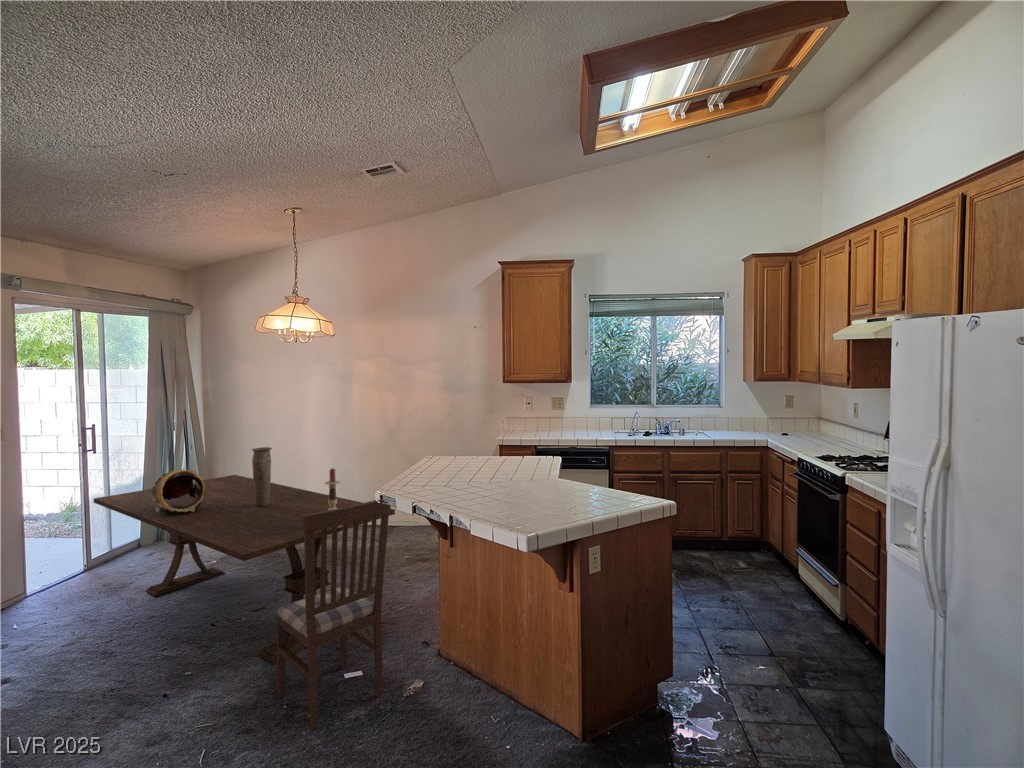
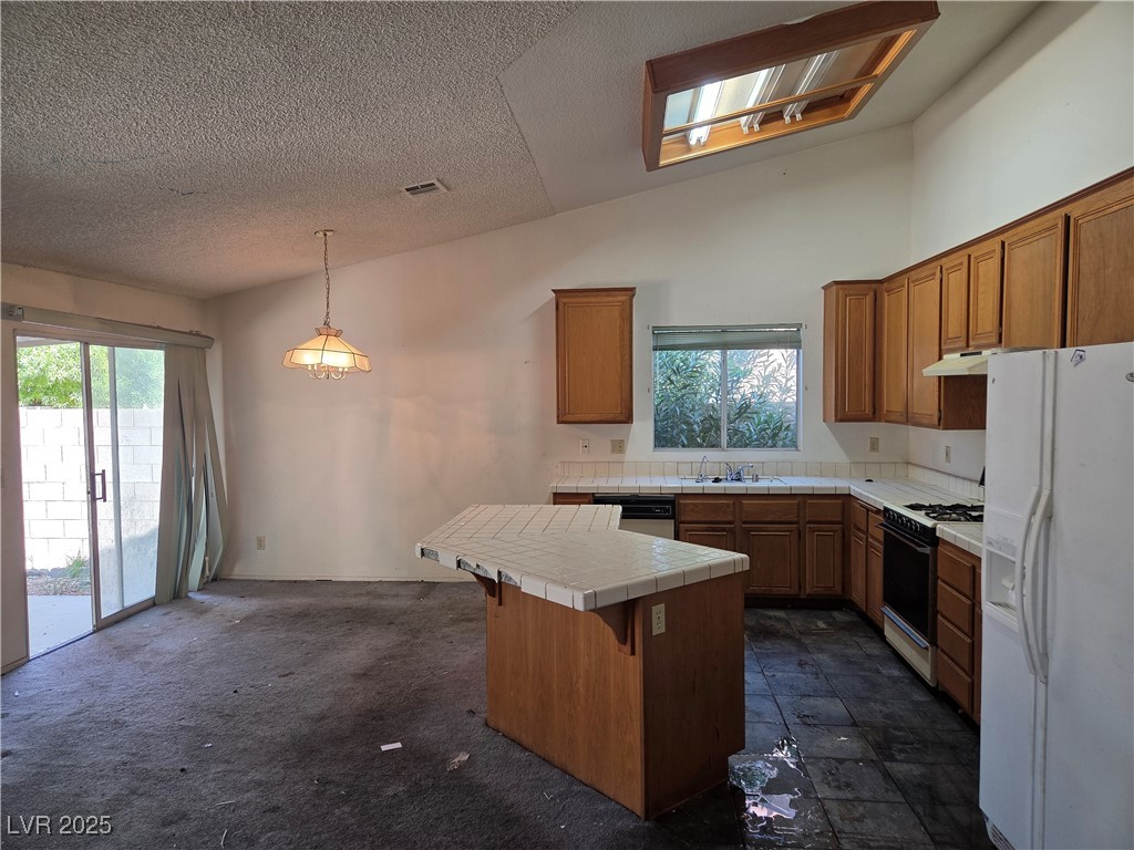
- candlestick (332, 495)
- dining table (238, 555)
- decorative bowl (175, 488)
- vase (262, 476)
- dining chair (331, 598)
